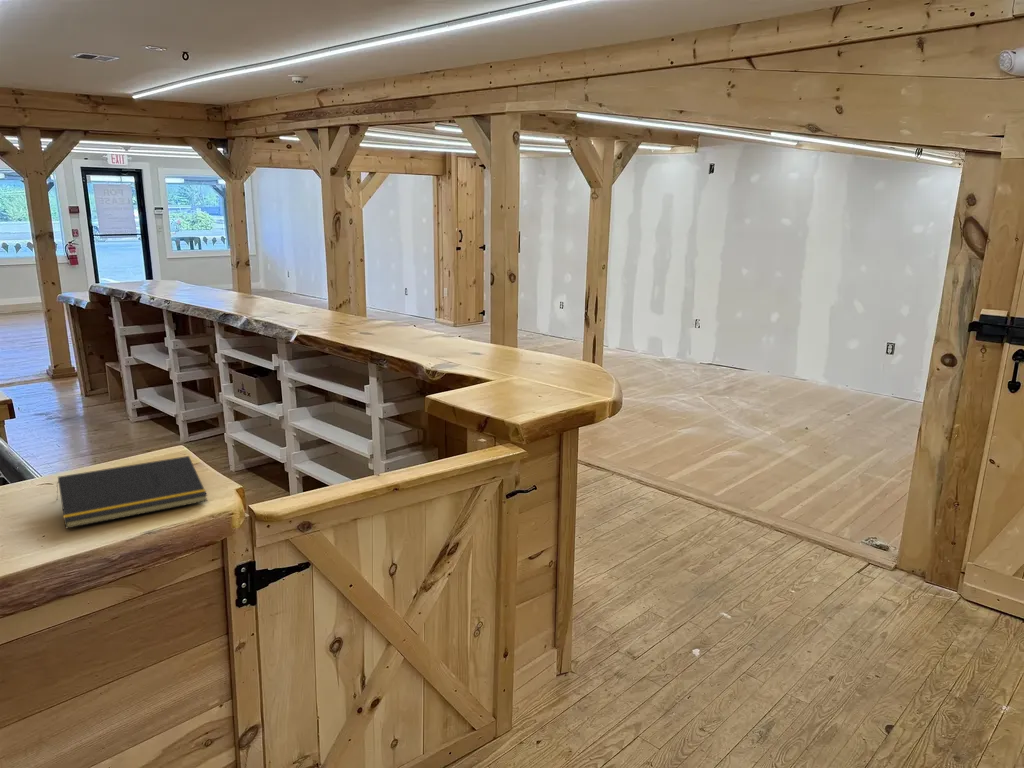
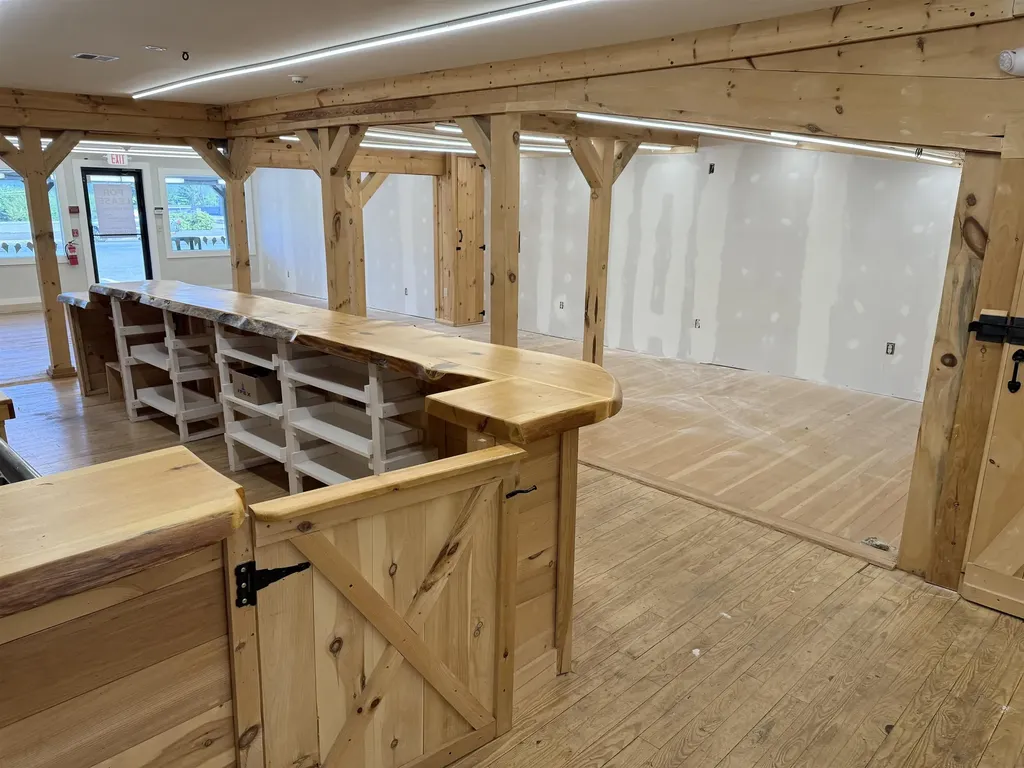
- notepad (132, 488)
